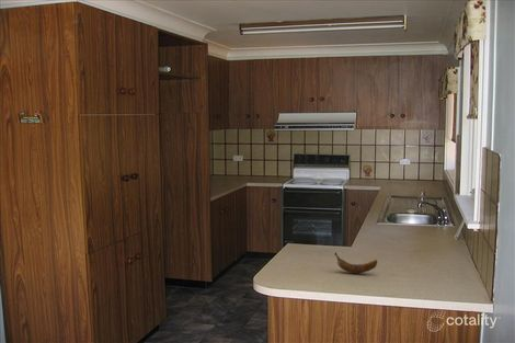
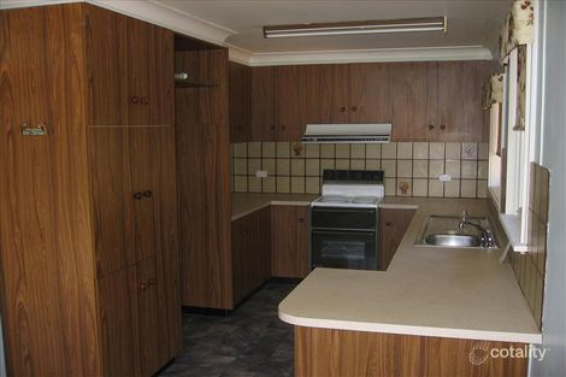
- banana (355, 264)
